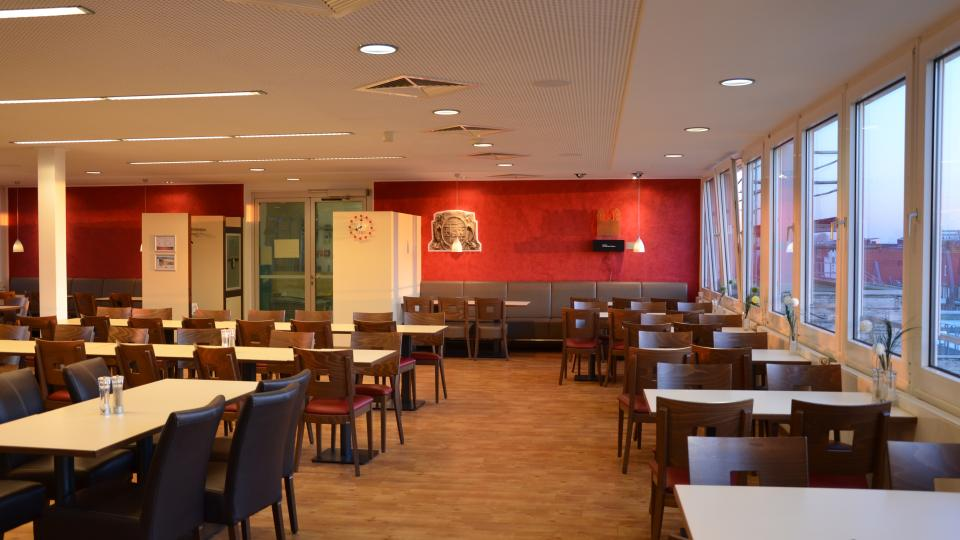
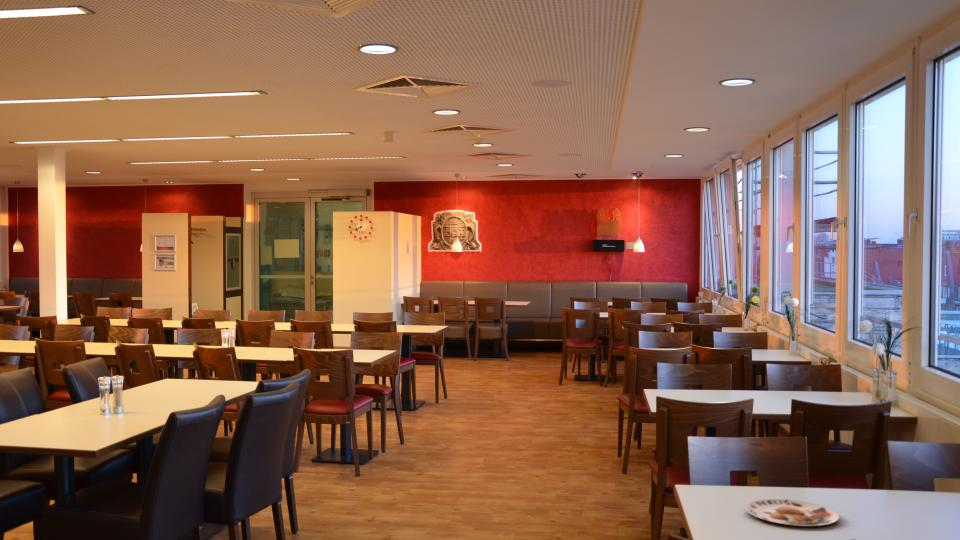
+ plate (791, 513)
